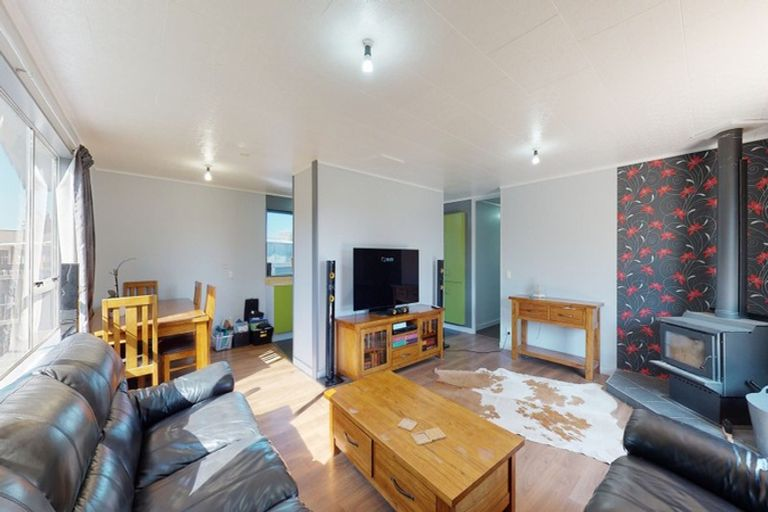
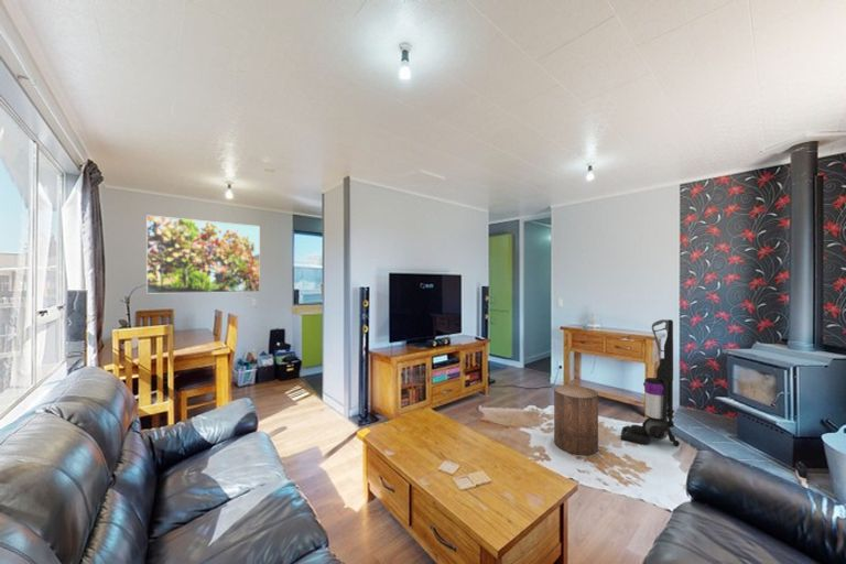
+ stool (575, 417)
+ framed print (207, 257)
+ vacuum cleaner (649, 379)
